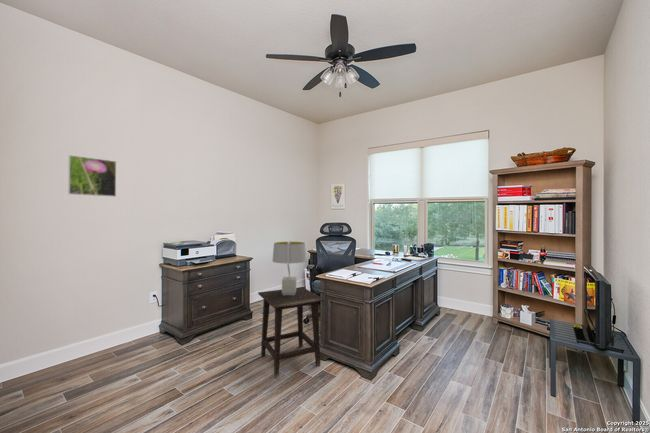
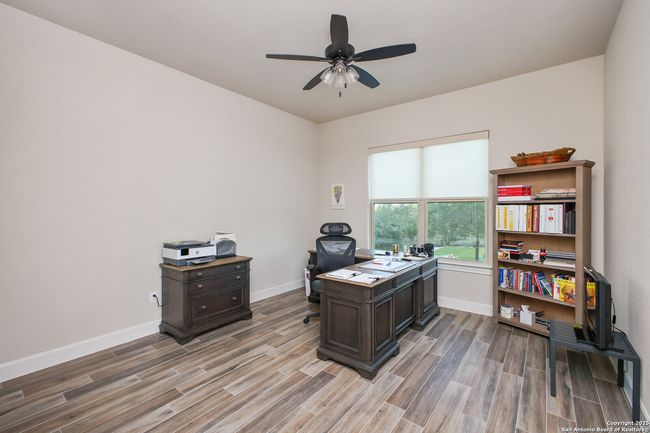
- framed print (93, 177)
- table lamp (288, 267)
- side table (292, 332)
